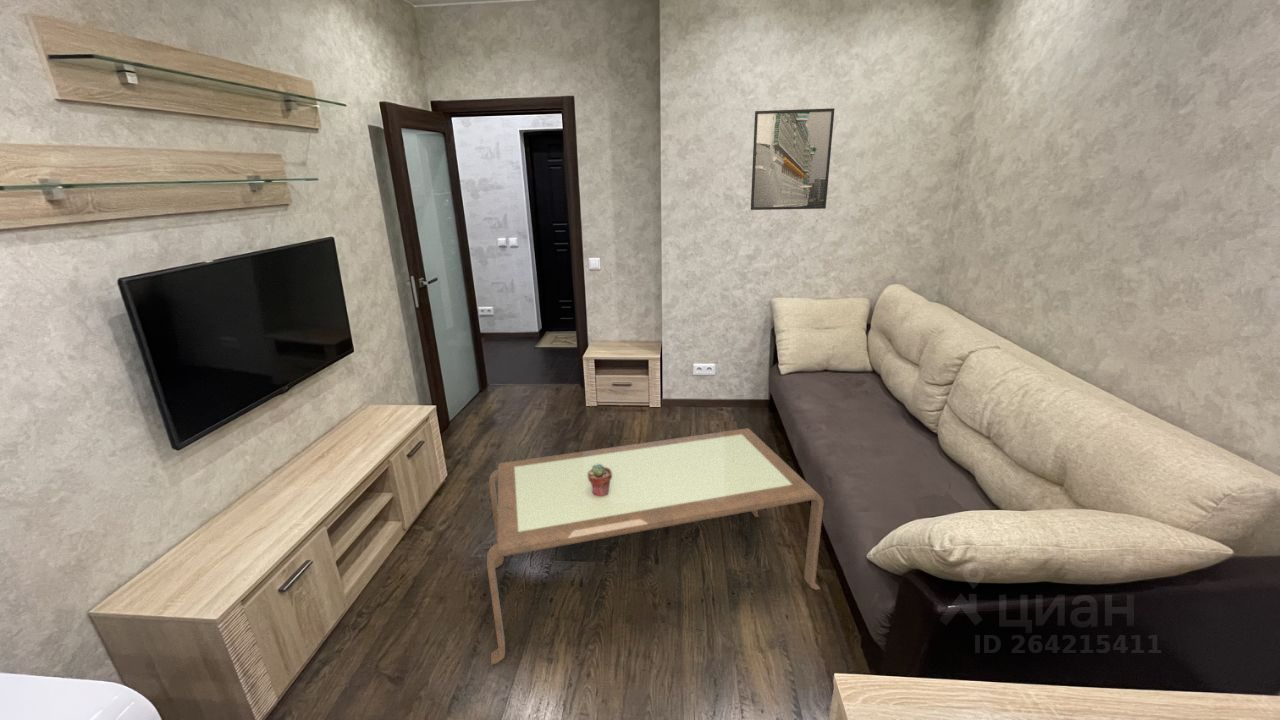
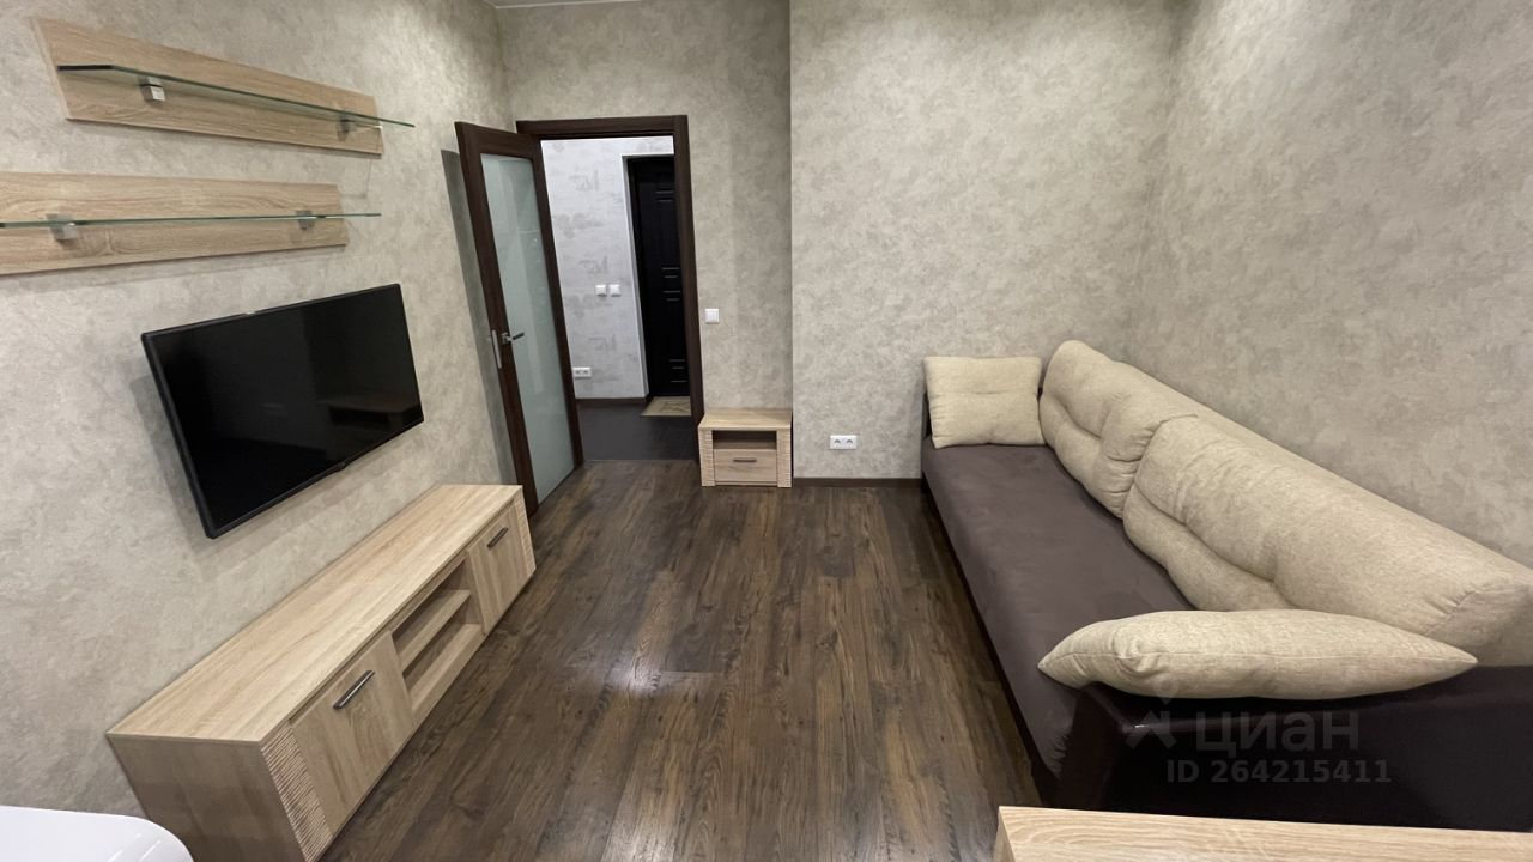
- potted succulent (599, 477)
- coffee table (648, 526)
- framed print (791, 160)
